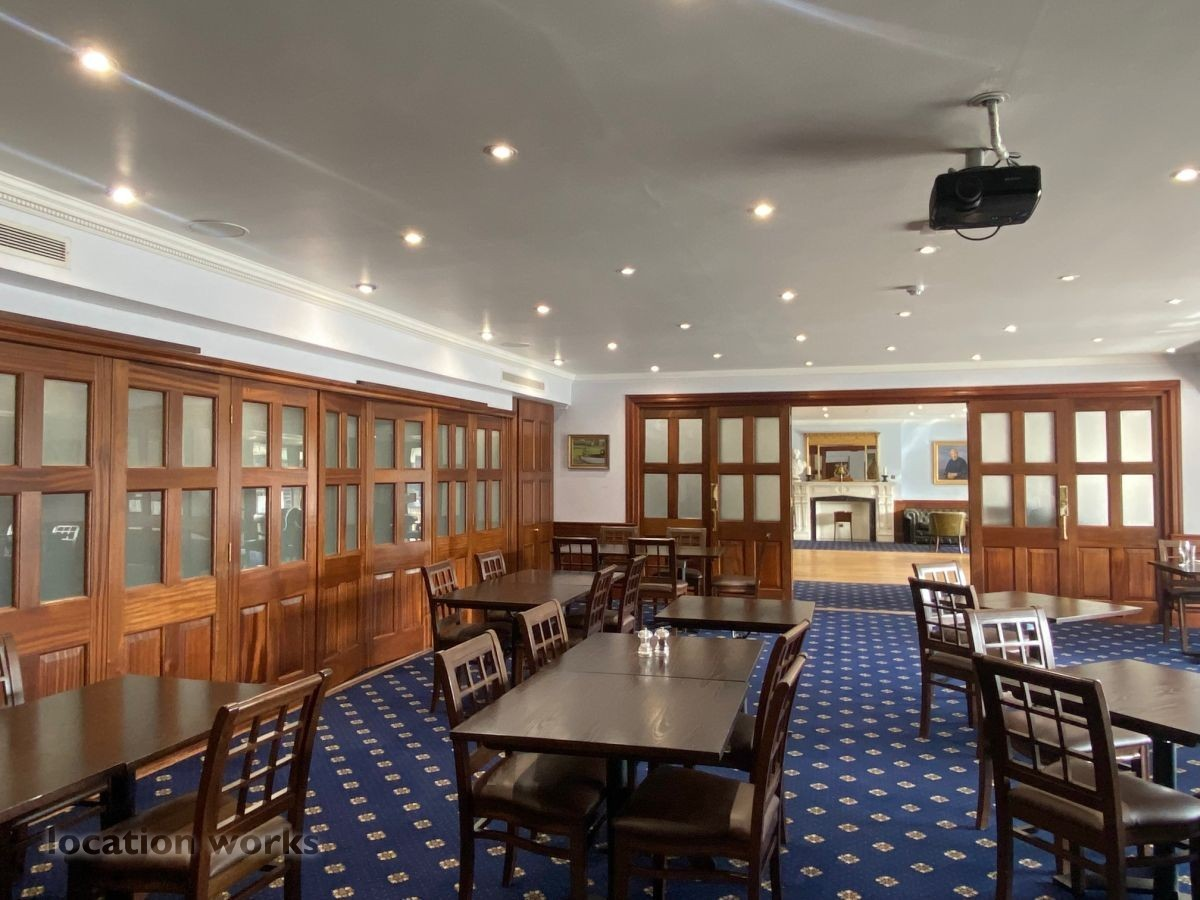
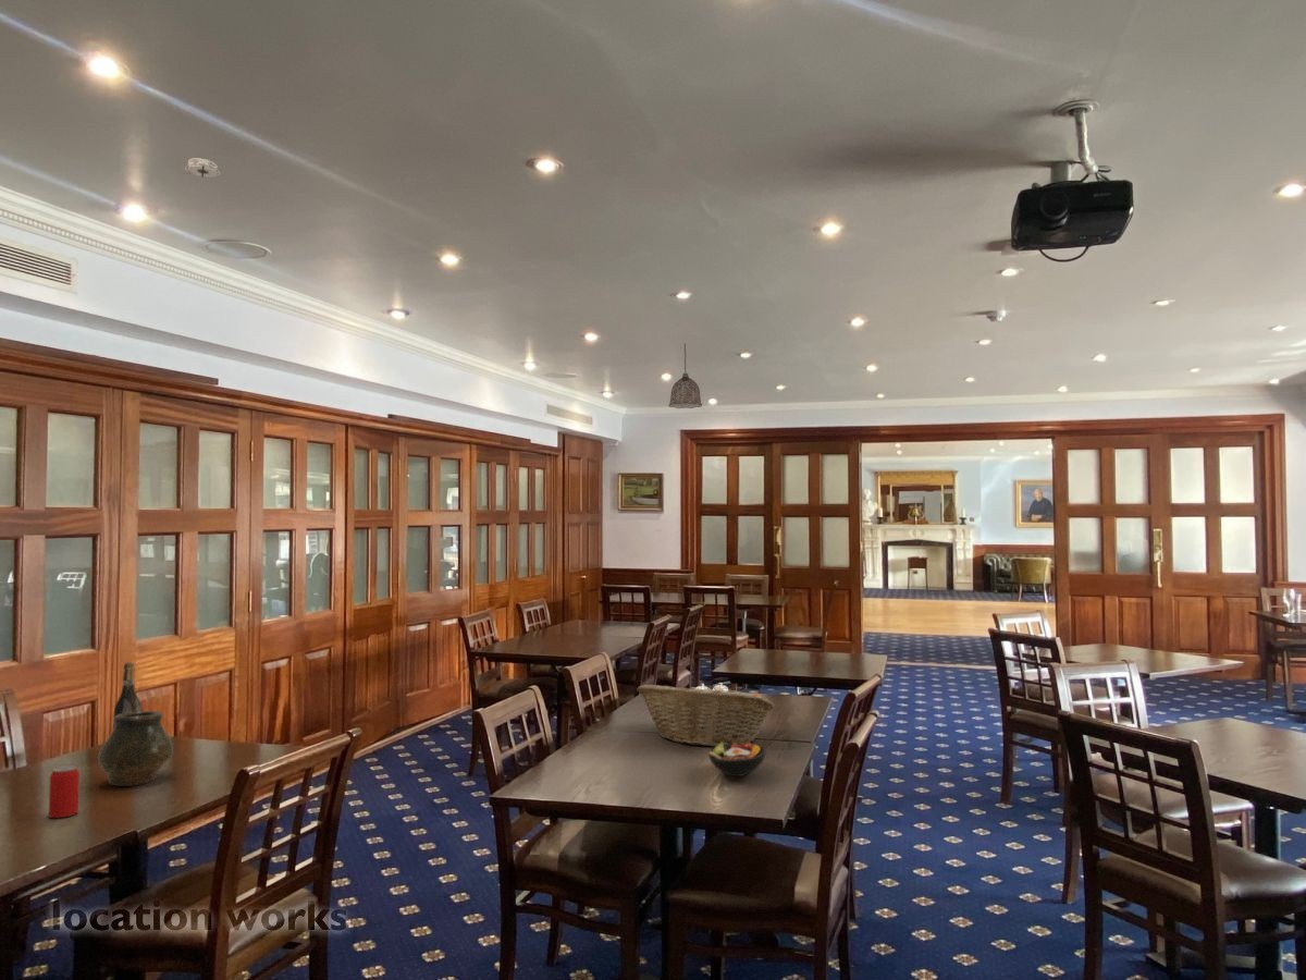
+ smoke detector (201, 168)
+ wine bottle (127, 708)
+ beverage can (64, 791)
+ vase (136, 746)
+ pendant lamp (685, 375)
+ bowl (737, 760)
+ fruit basket (704, 708)
